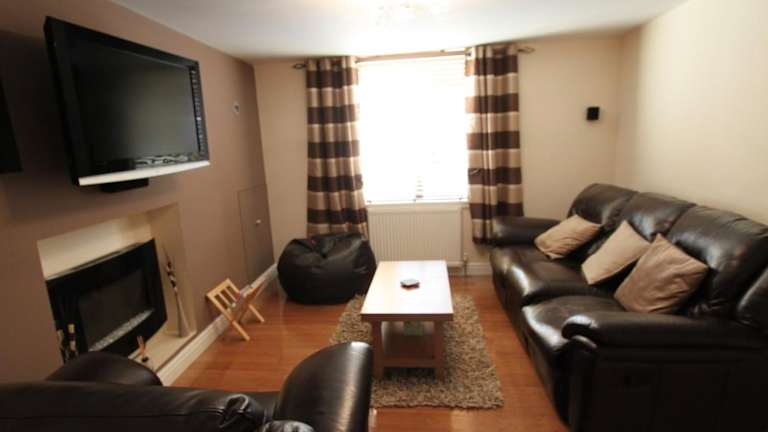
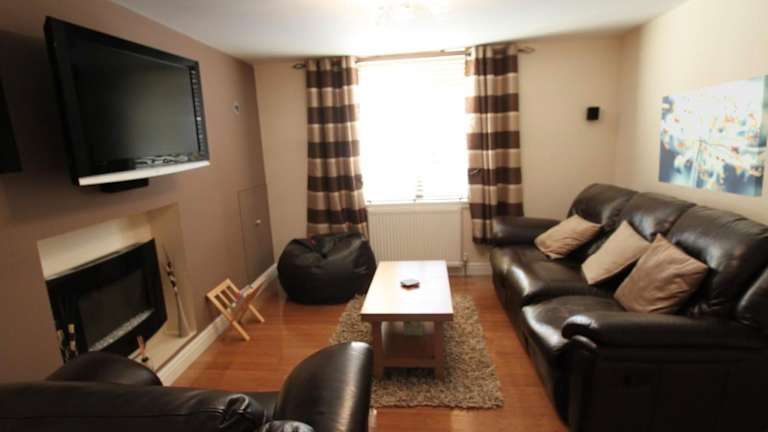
+ wall art (704, 138)
